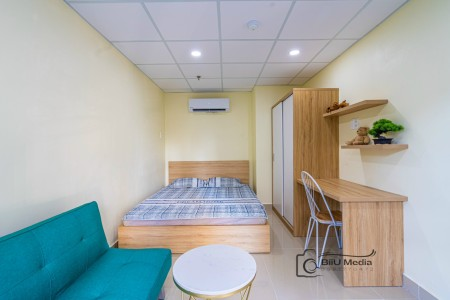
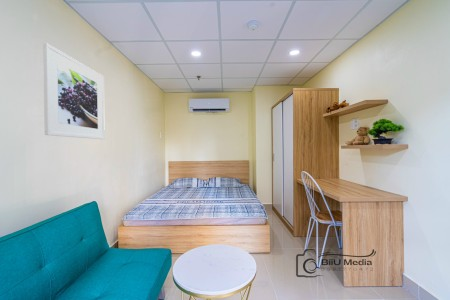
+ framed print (79, 100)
